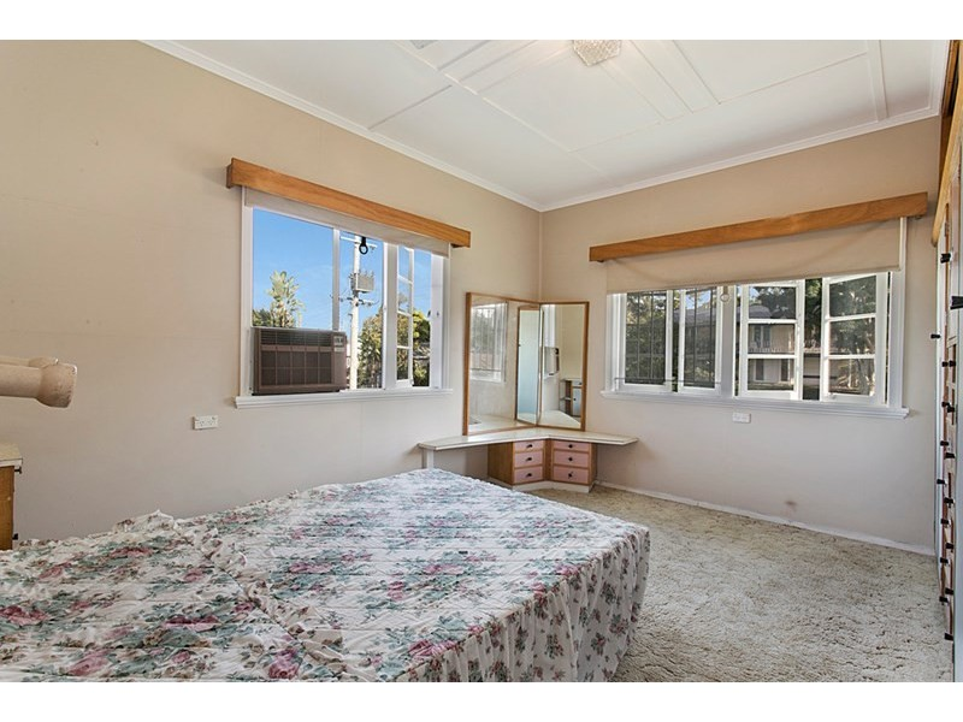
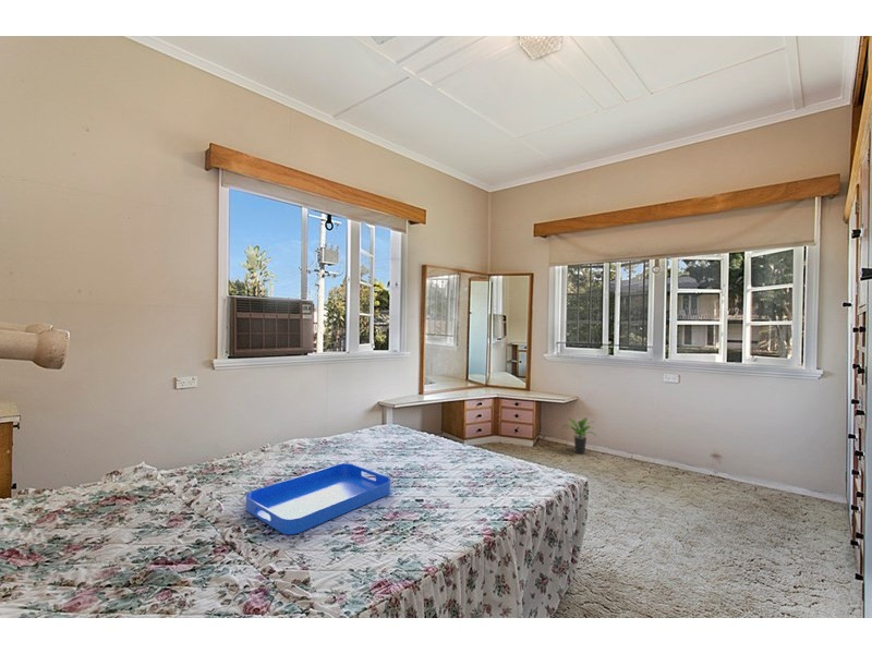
+ serving tray (322, 493)
+ potted plant (580, 435)
